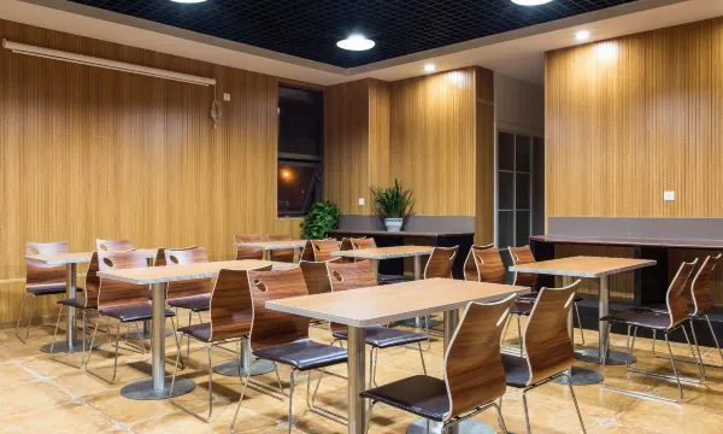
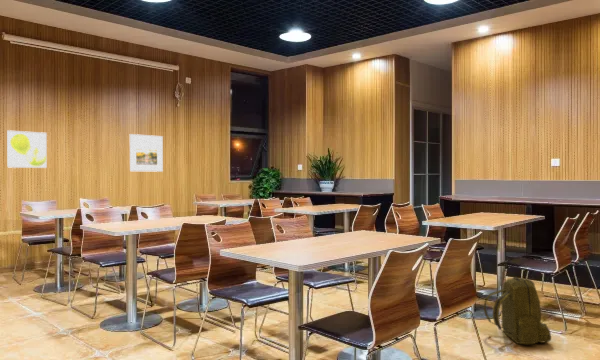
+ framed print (146, 153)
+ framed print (27, 149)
+ backpack (516, 307)
